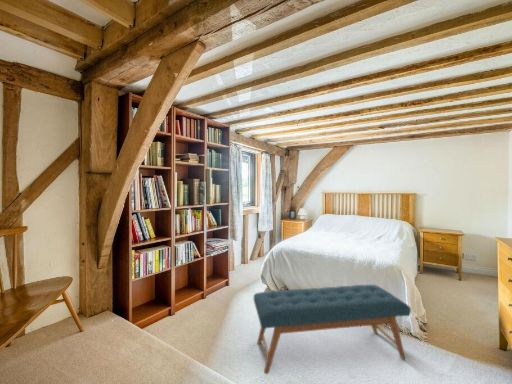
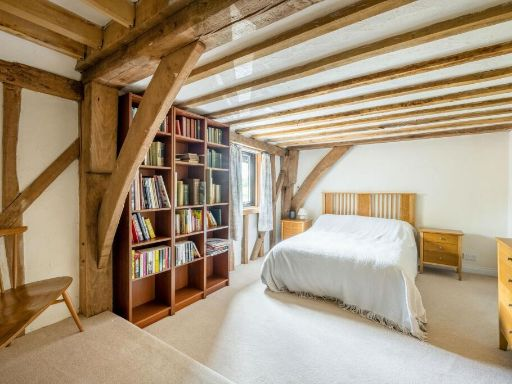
- bench (327, 322)
